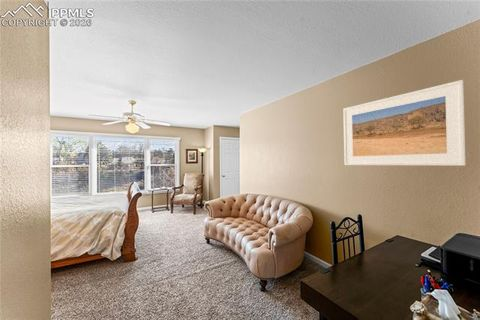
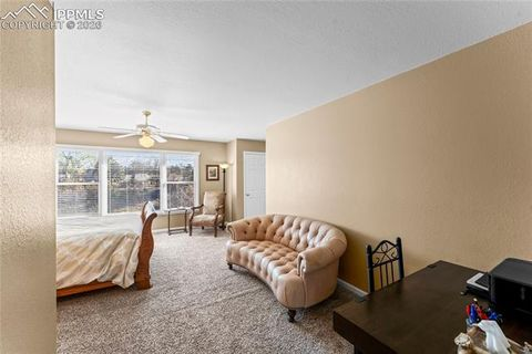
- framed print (391, 131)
